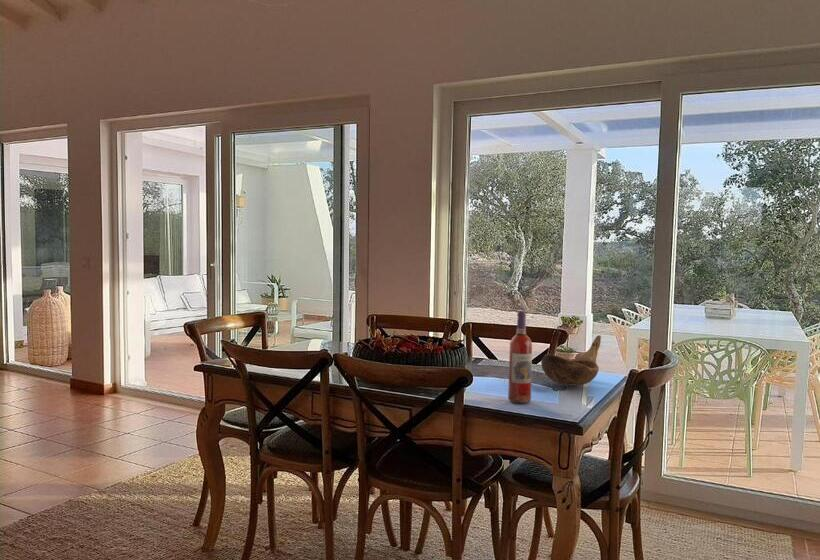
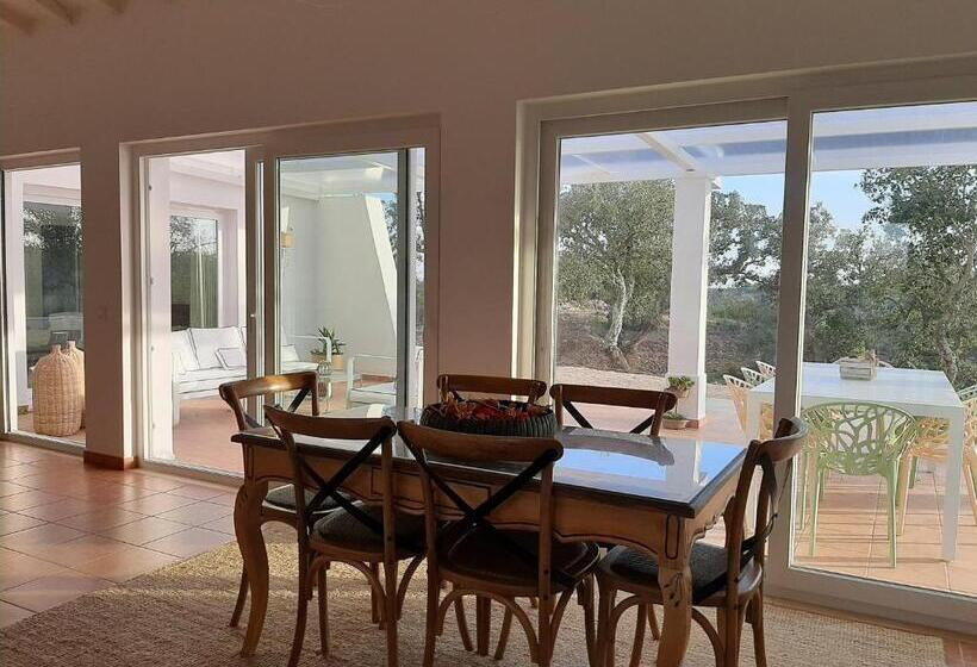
- decorative bowl (565, 361)
- wine bottle (520, 356)
